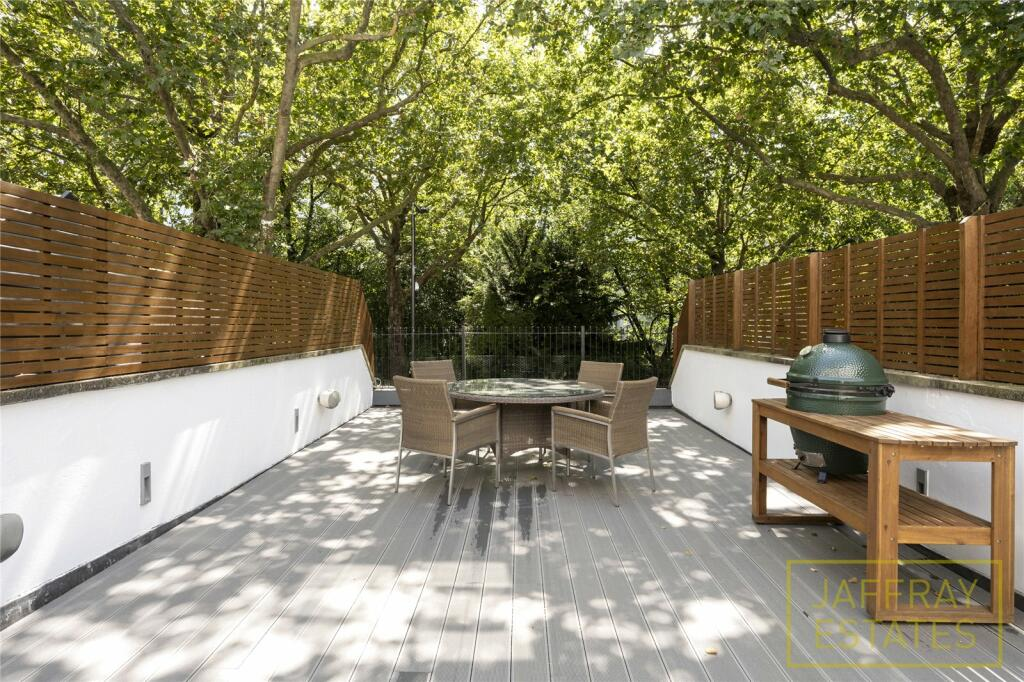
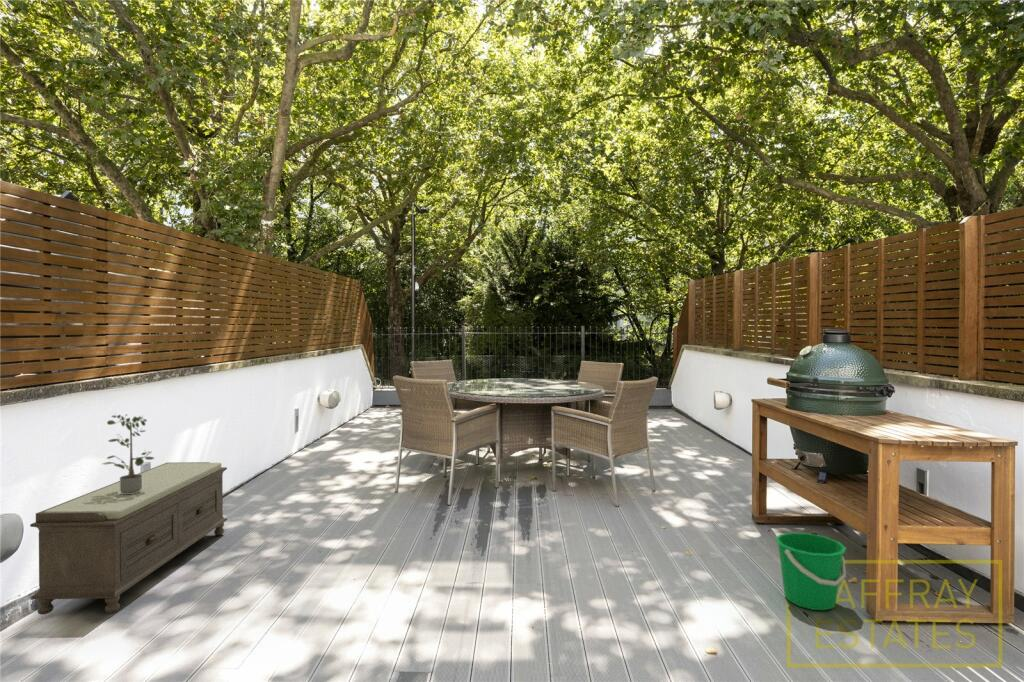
+ bench (146, 525)
+ bucket (809, 572)
+ potted plant (130, 451)
